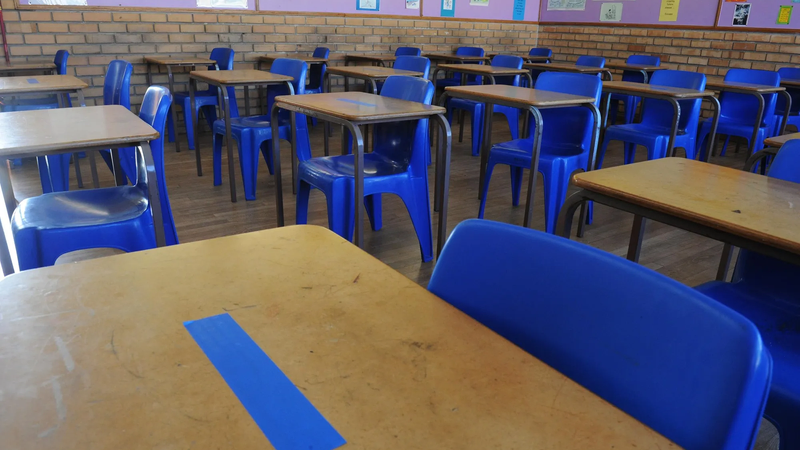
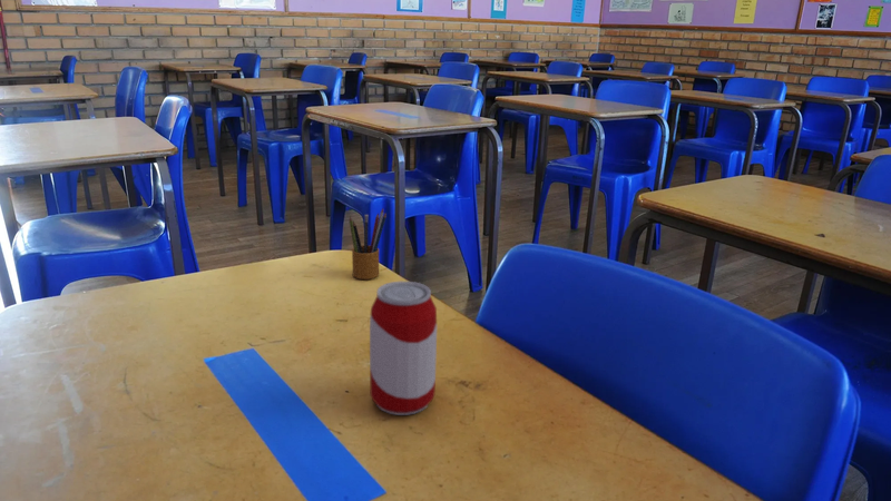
+ pencil box (365, 244)
+ beverage can (403, 346)
